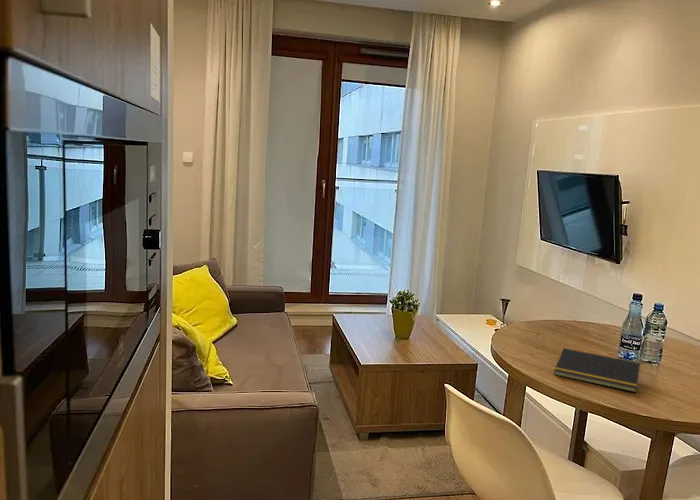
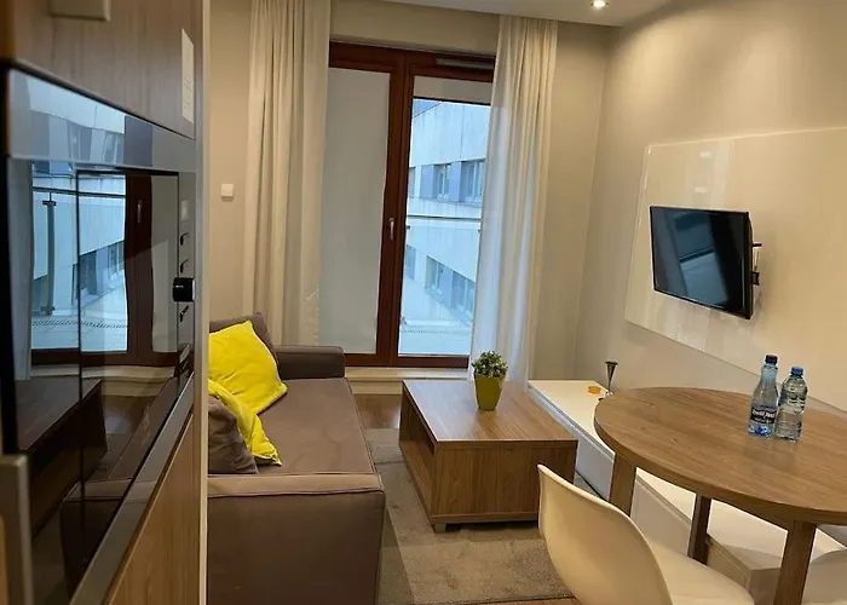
- notepad (597, 368)
